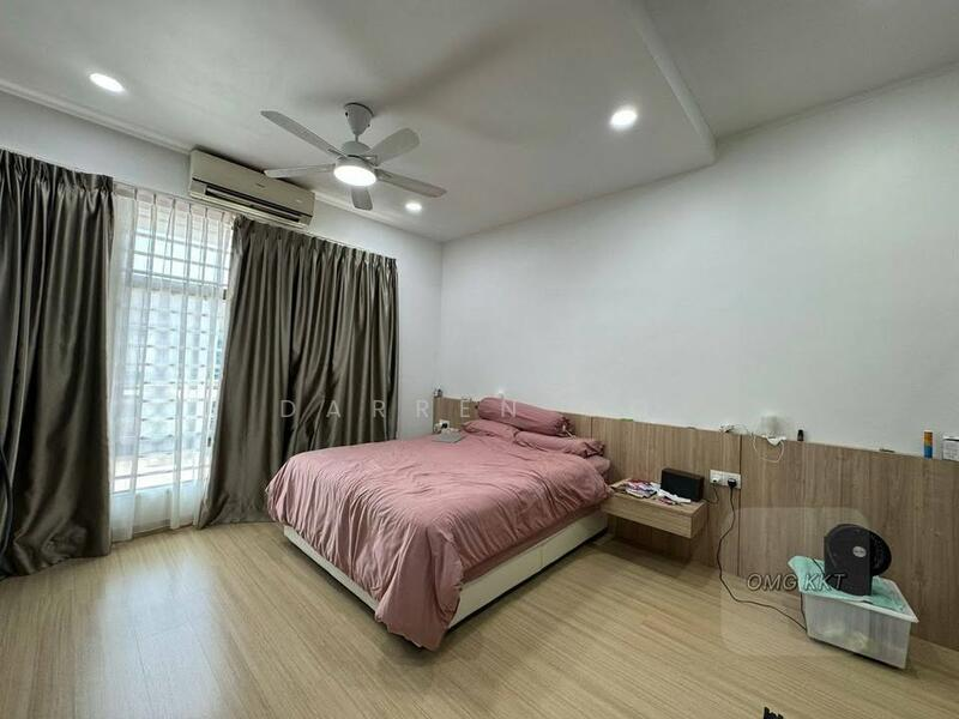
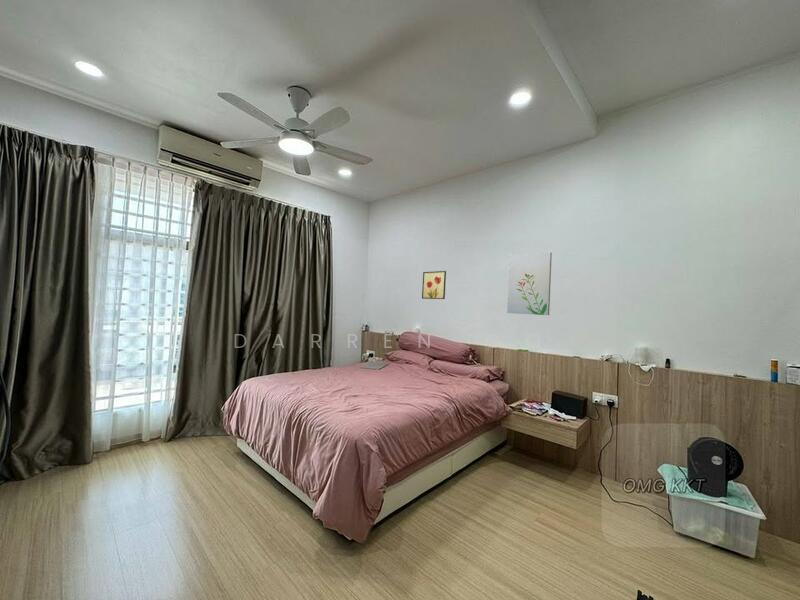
+ wall art (434, 285)
+ wall art (528, 284)
